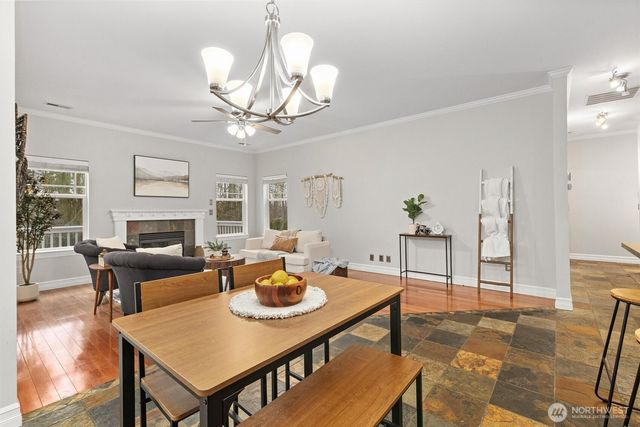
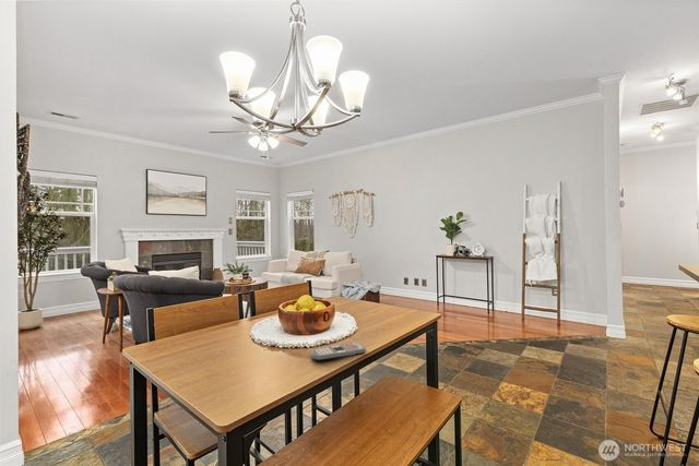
+ remote control (337, 351)
